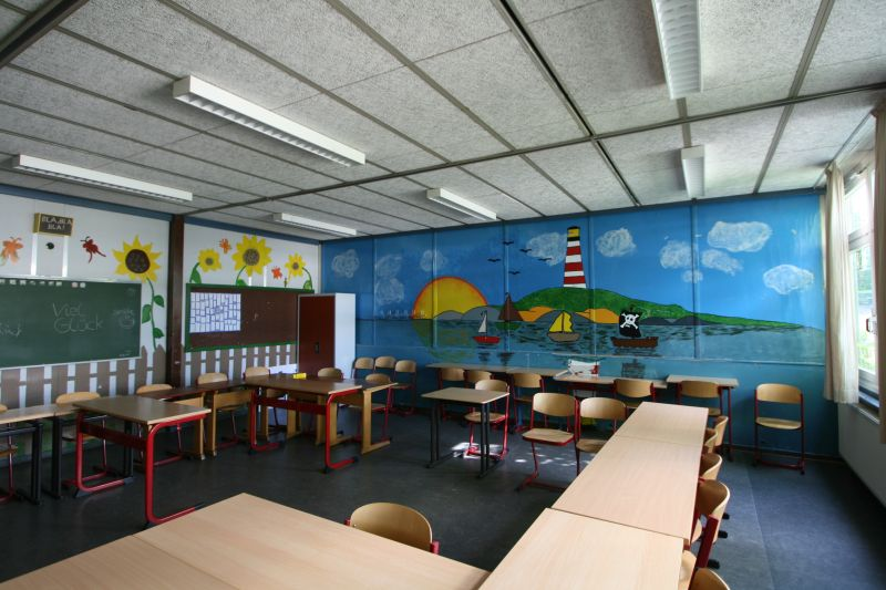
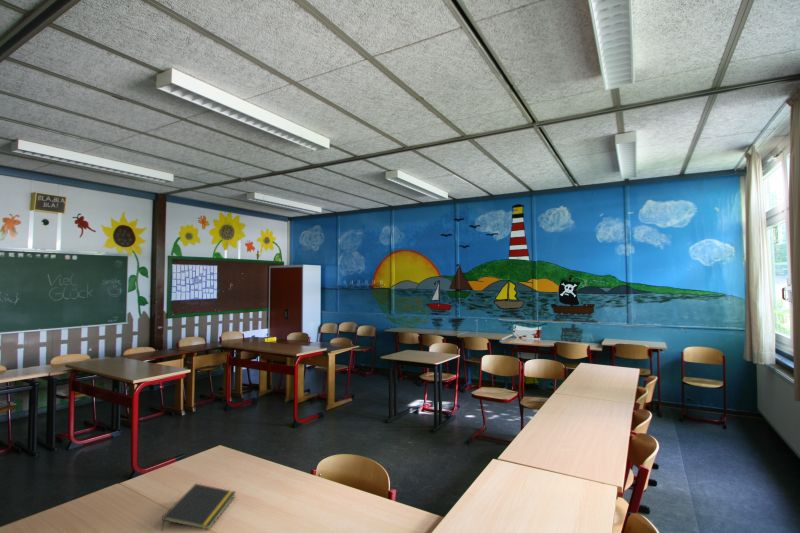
+ notepad (201, 505)
